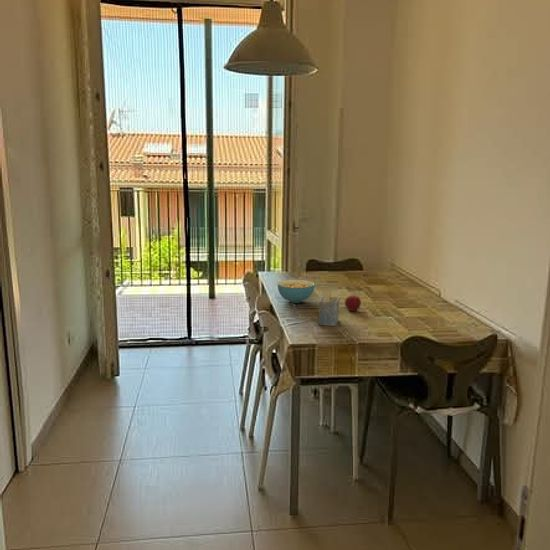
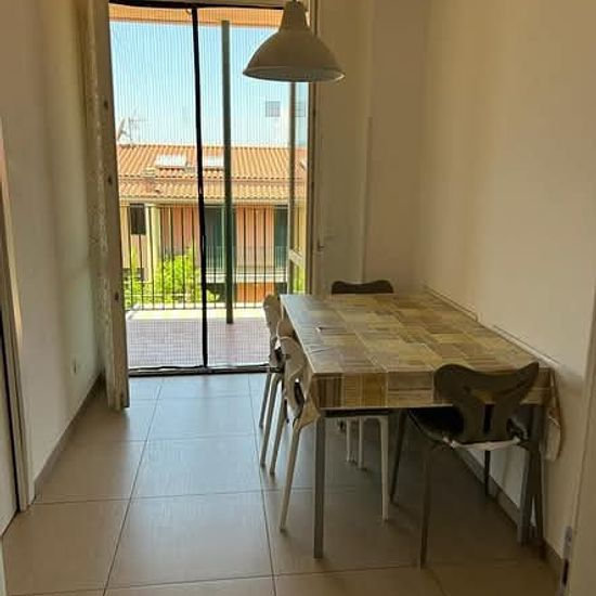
- apple (352, 302)
- cereal bowl (295, 292)
- napkin holder (329, 306)
